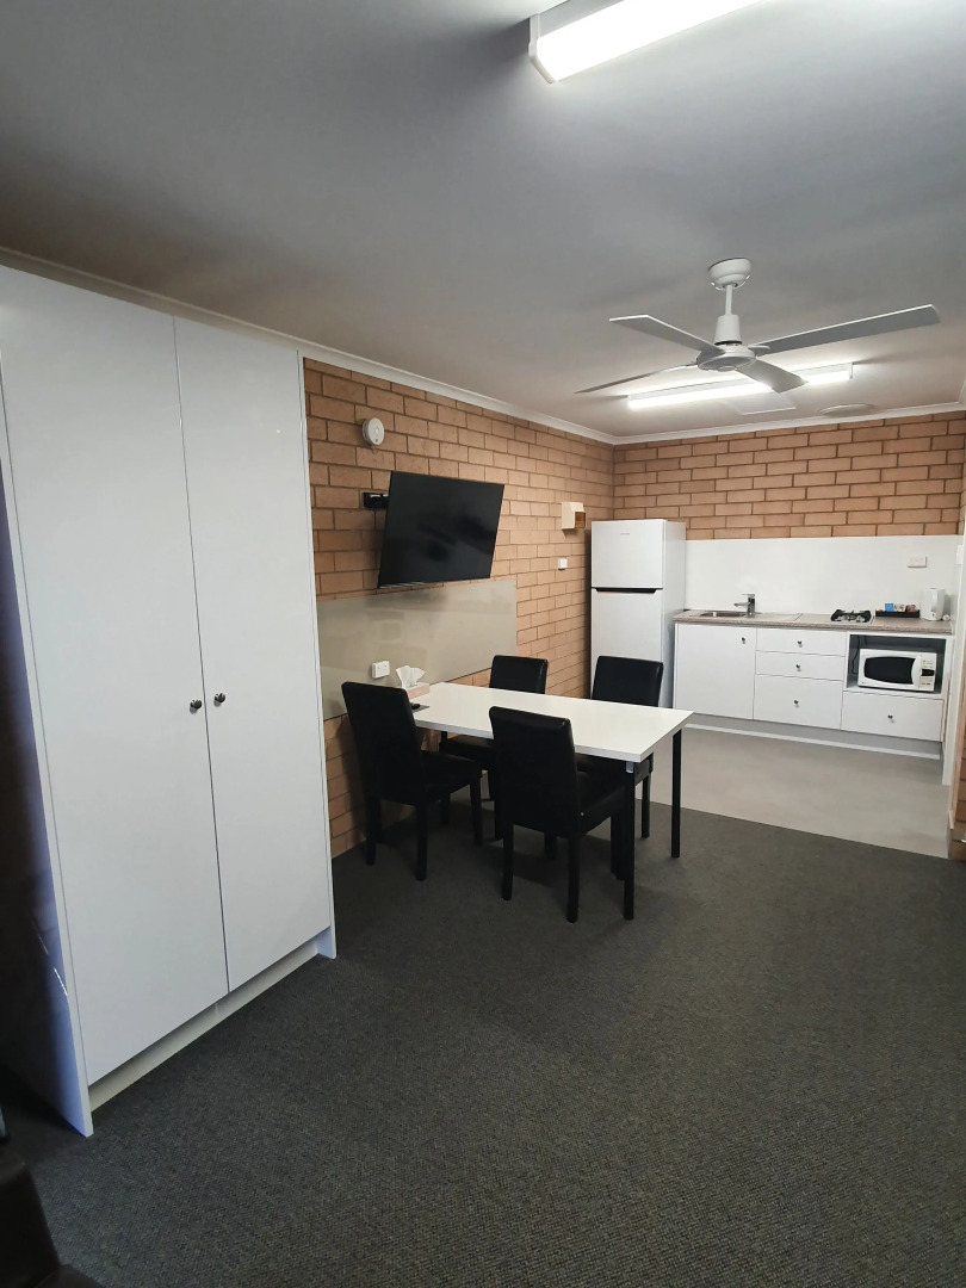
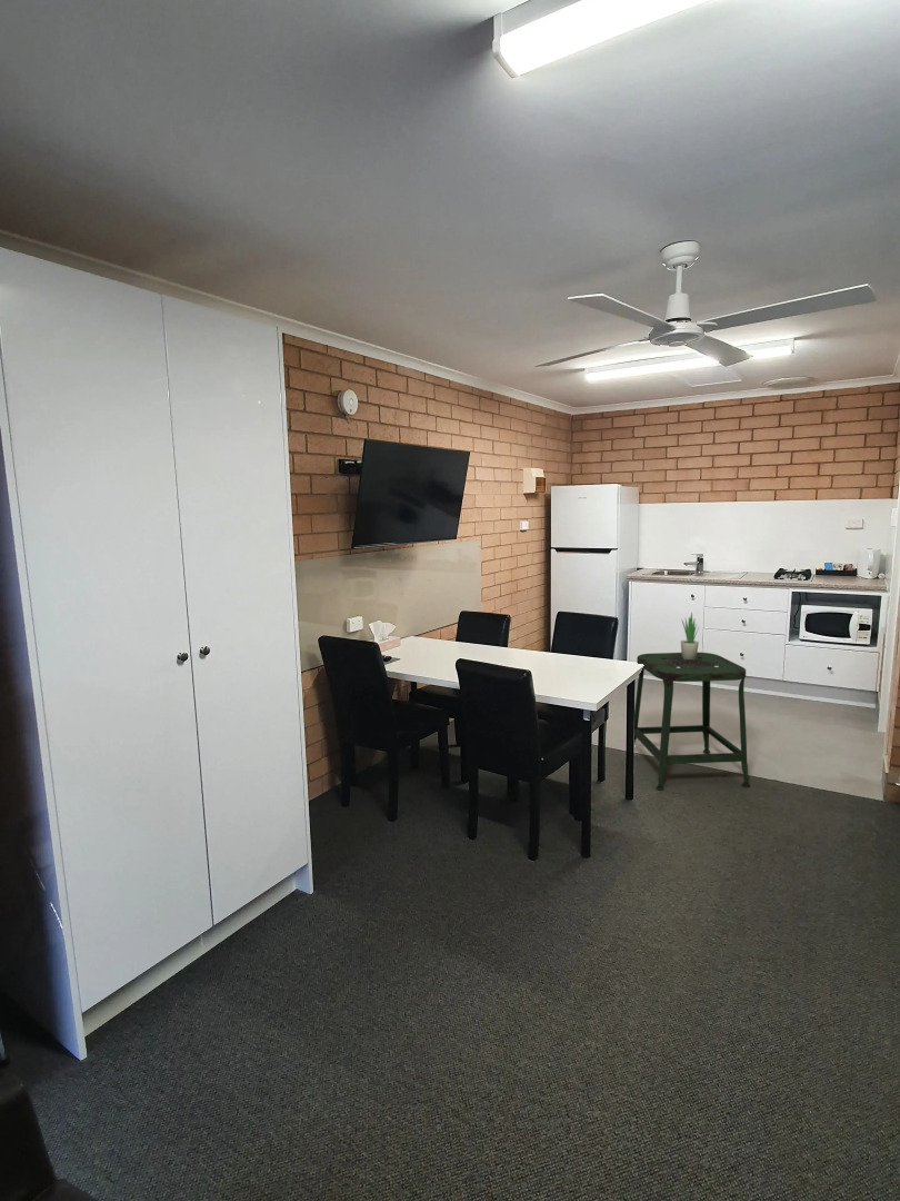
+ potted plant (690, 634)
+ stool (691, 725)
